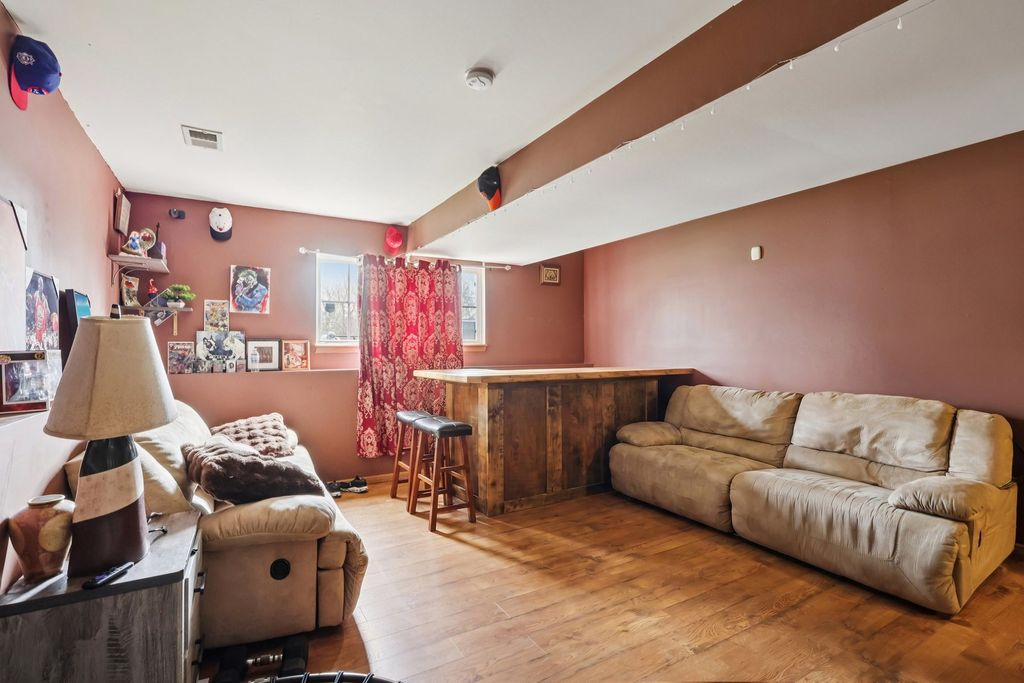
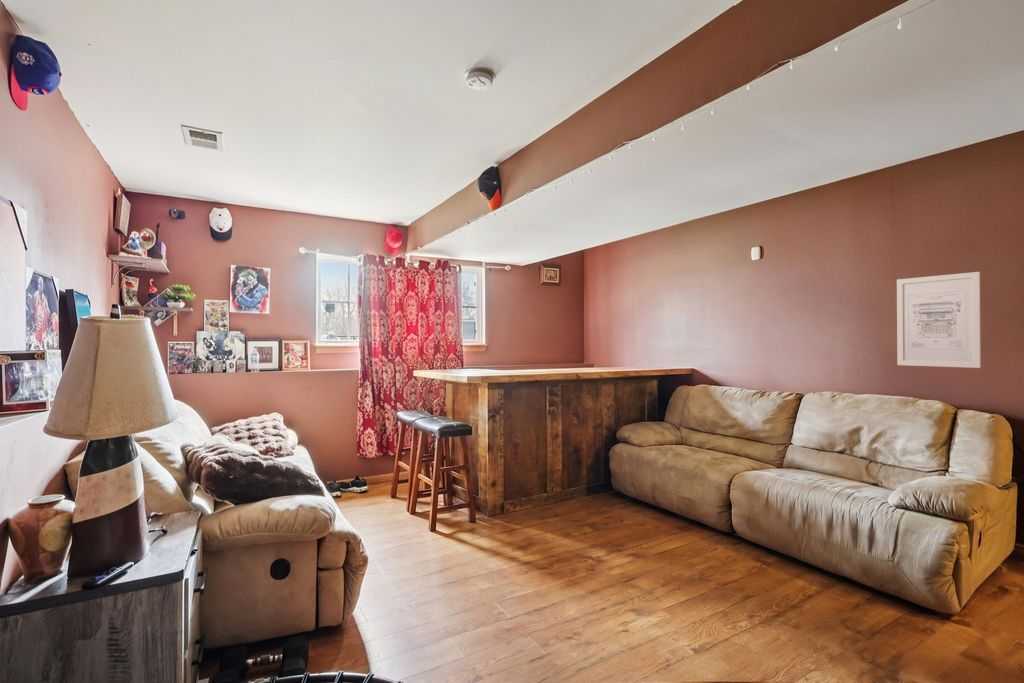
+ wall art (936, 321)
